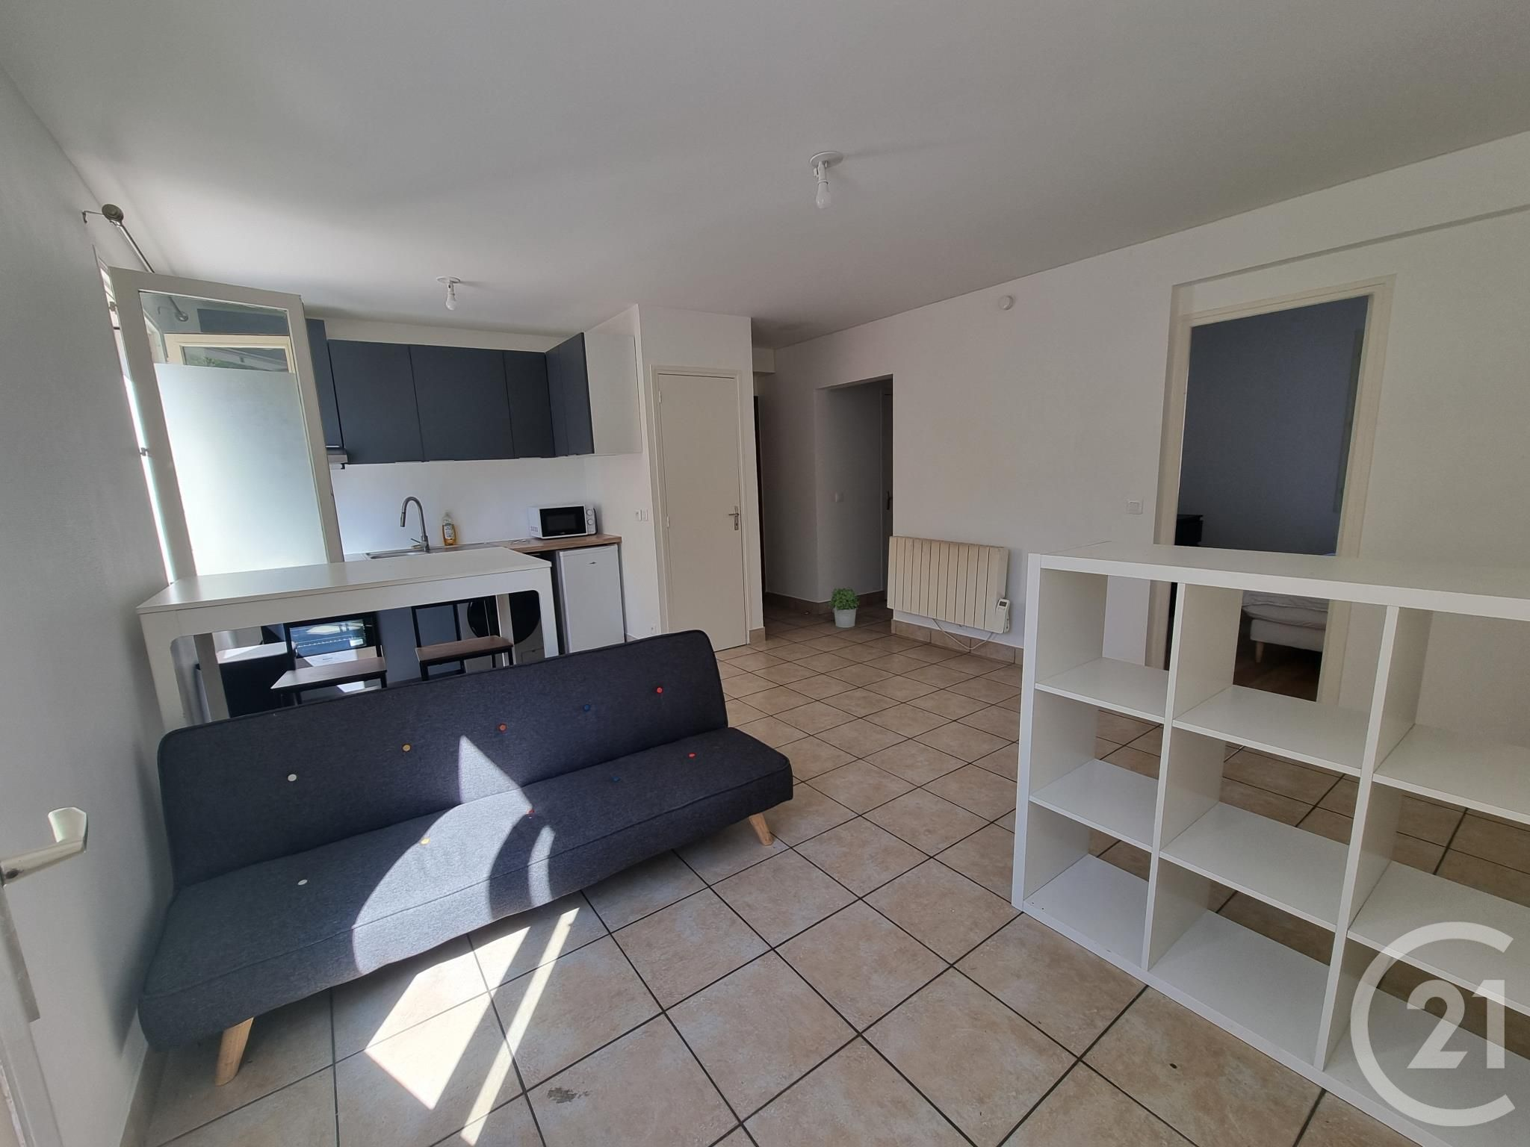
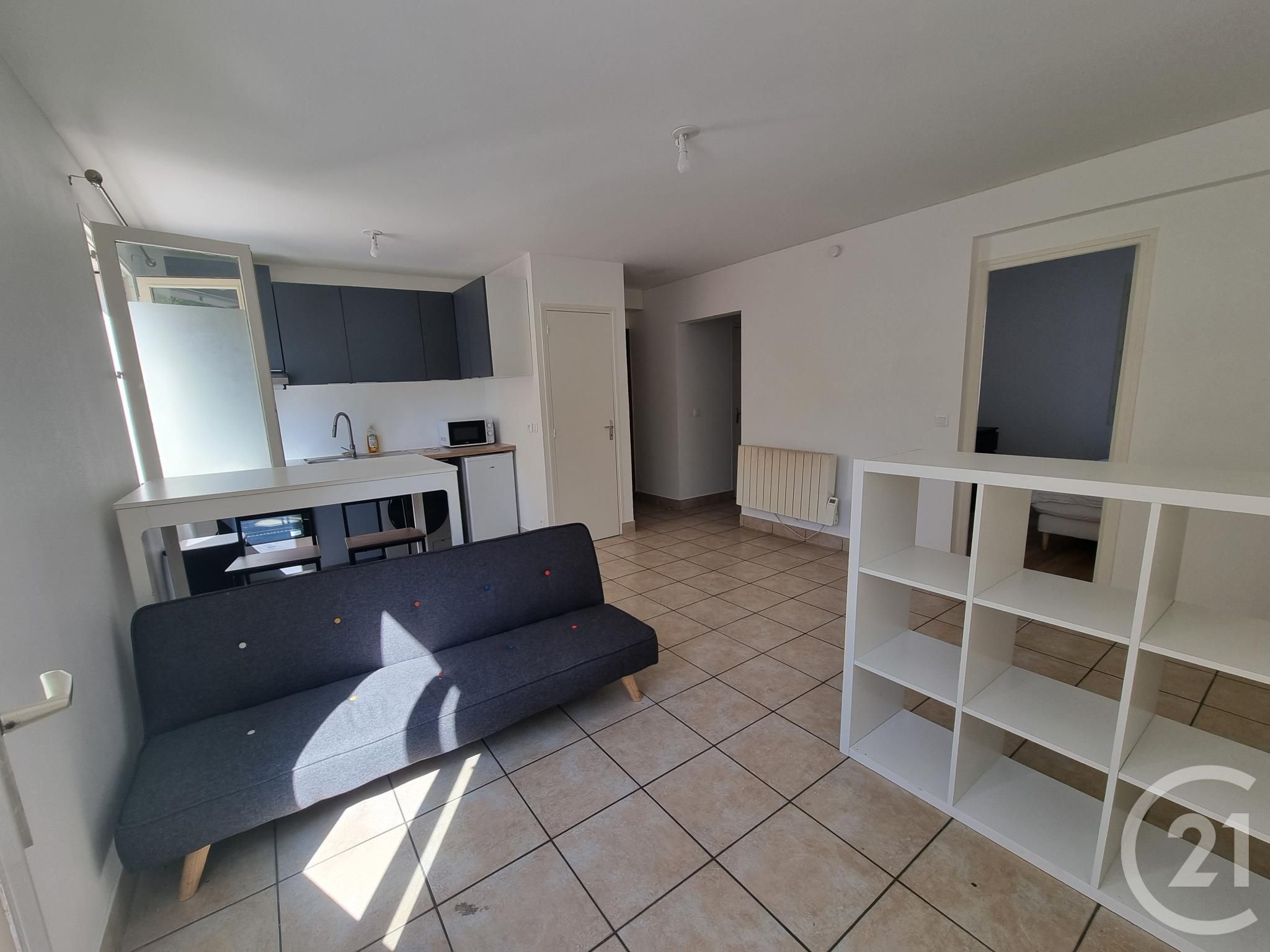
- potted plant (842, 606)
